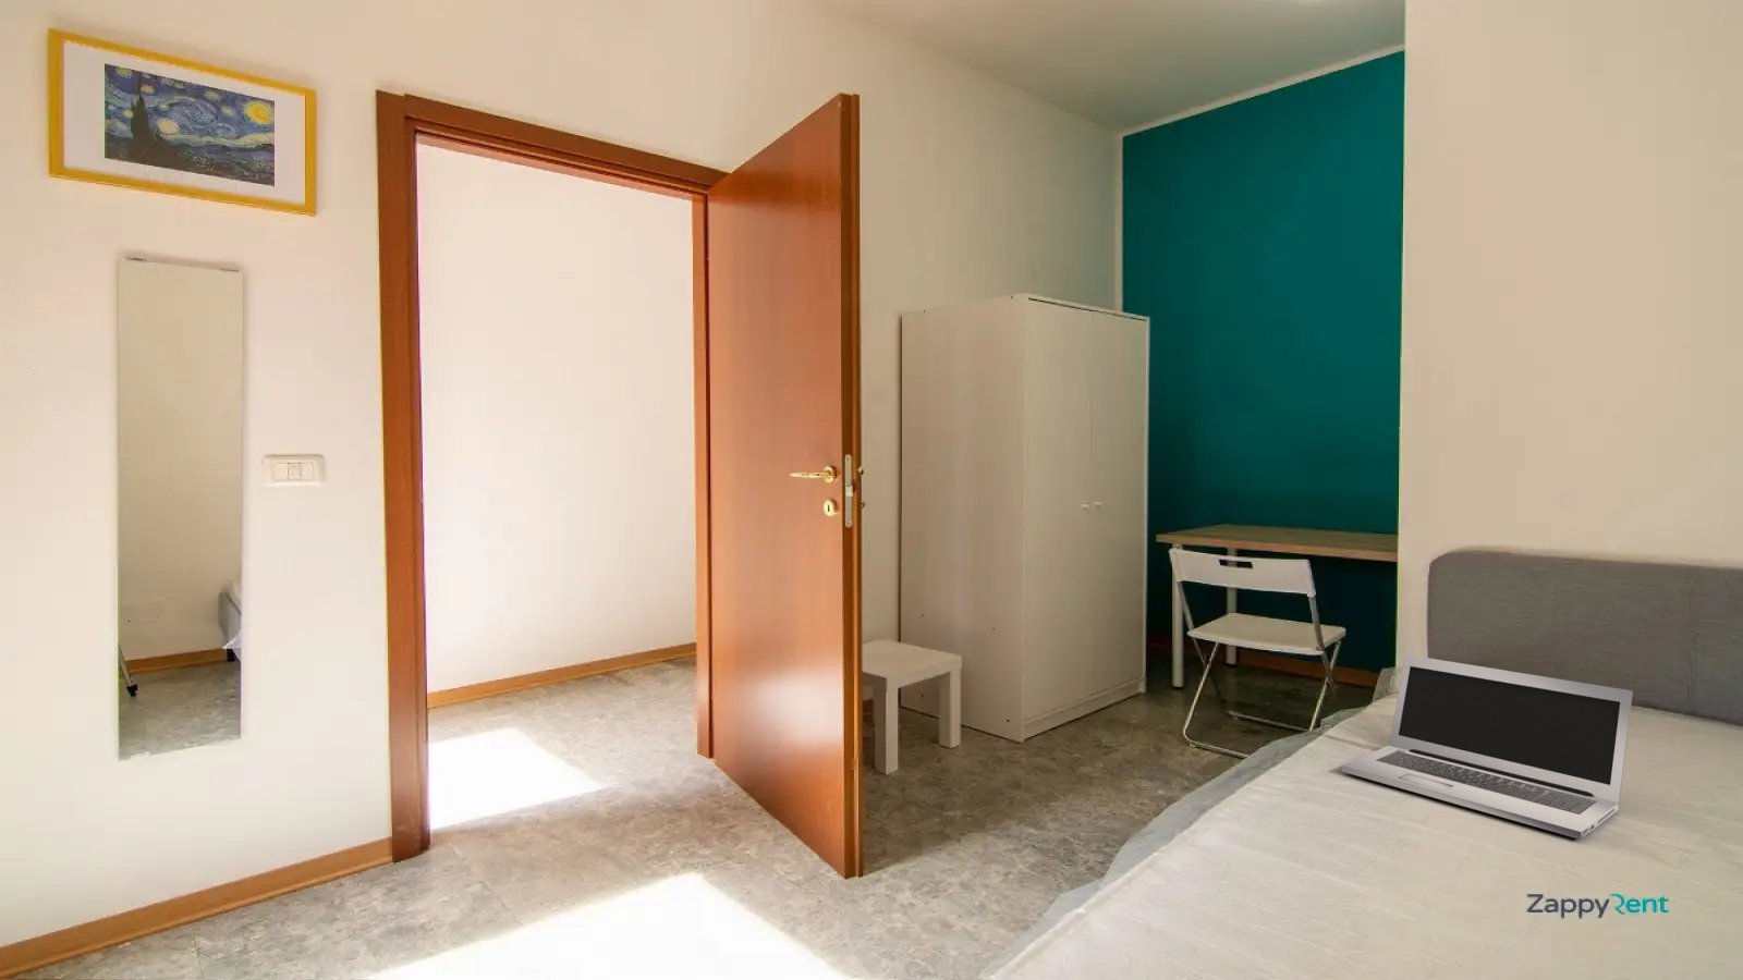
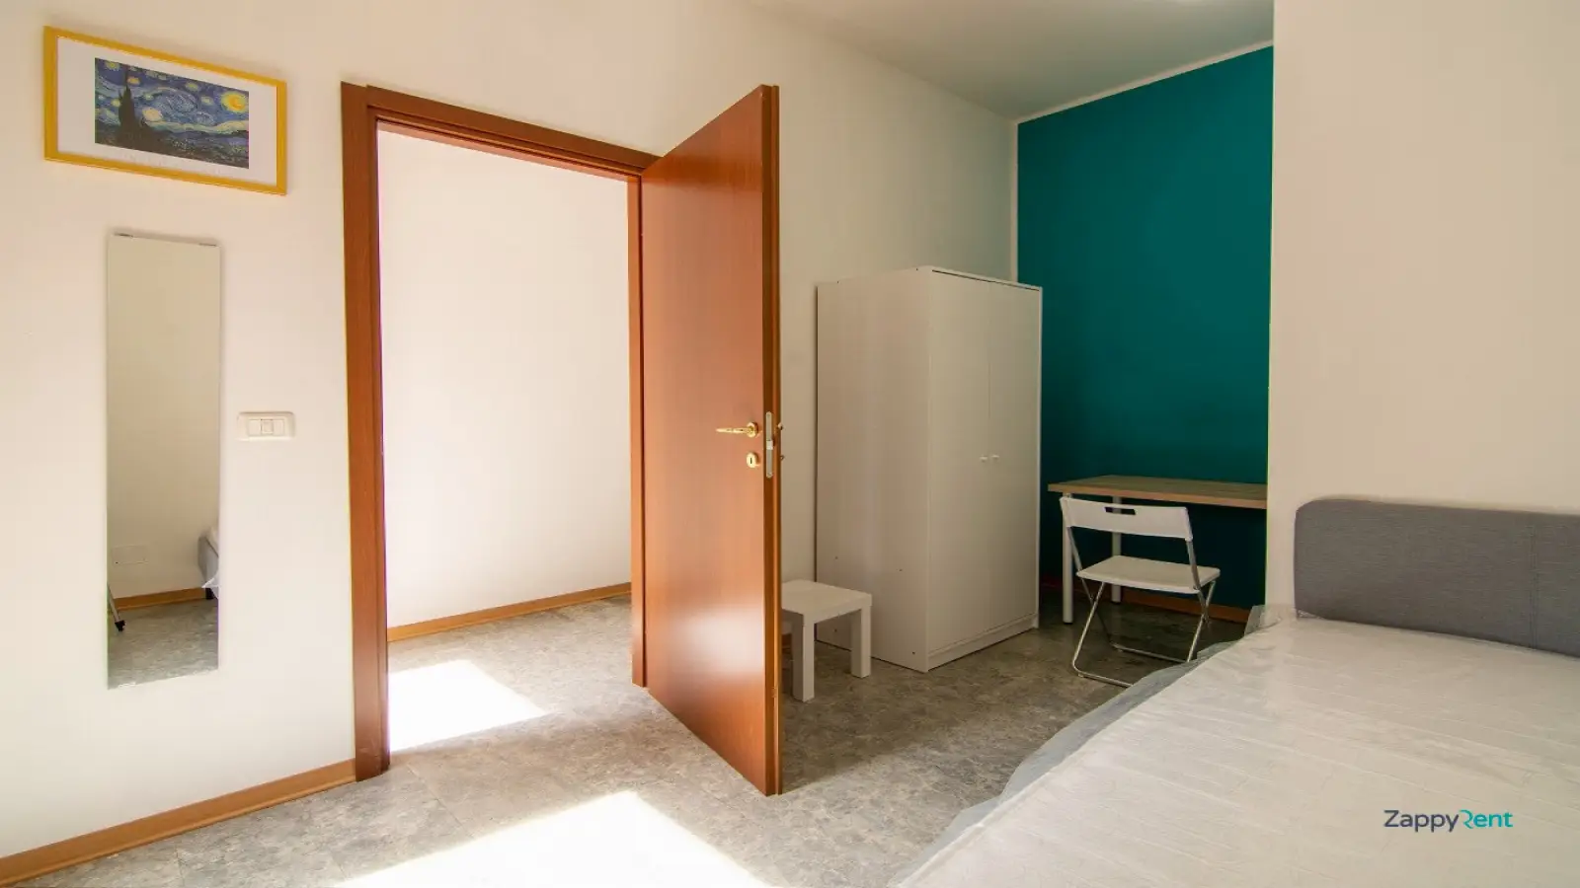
- laptop (1480, 734)
